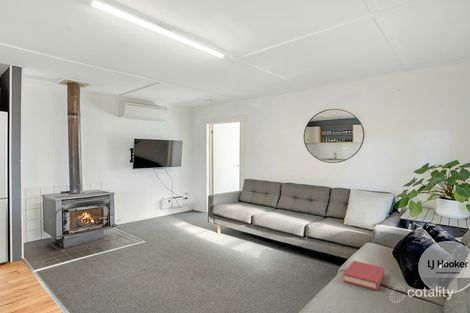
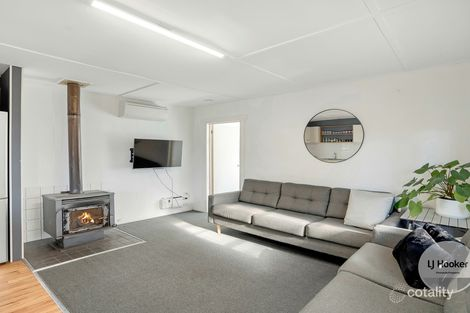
- hardback book (364, 274)
